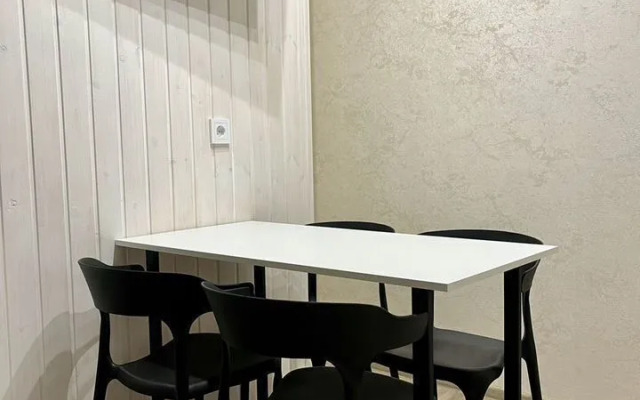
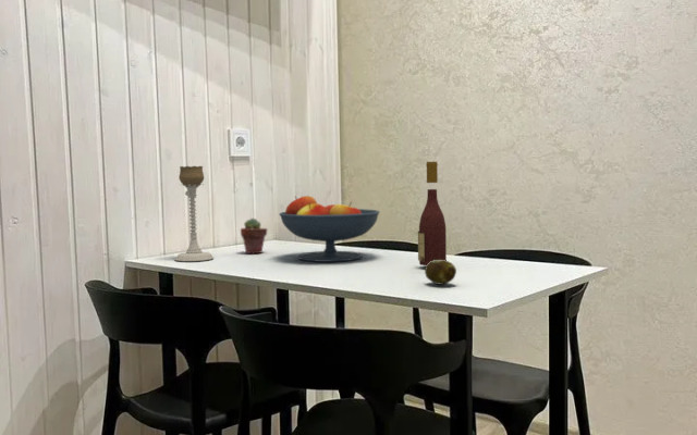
+ fruit bowl (329, 226)
+ wine bottle (432, 214)
+ fruit (440, 272)
+ potted succulent (254, 235)
+ candle holder (193, 212)
